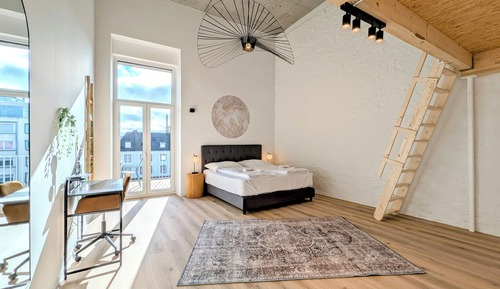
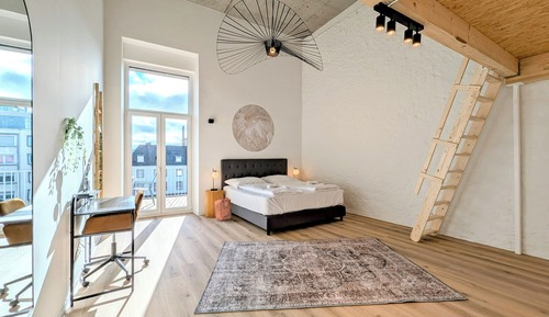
+ backpack (222, 207)
